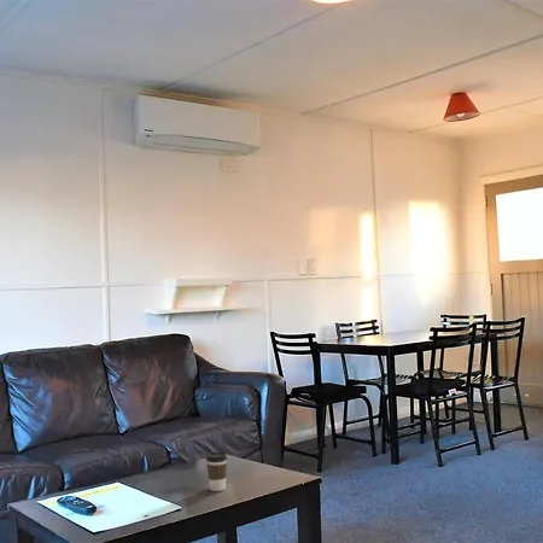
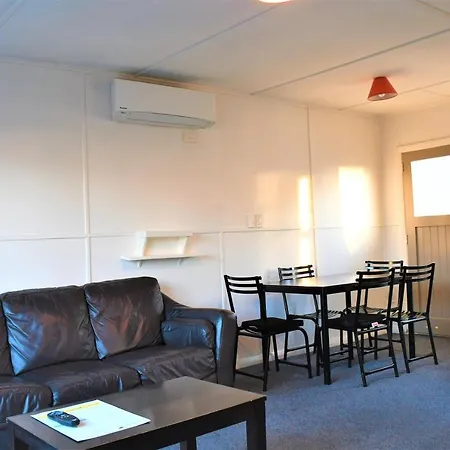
- coffee cup (216, 471)
